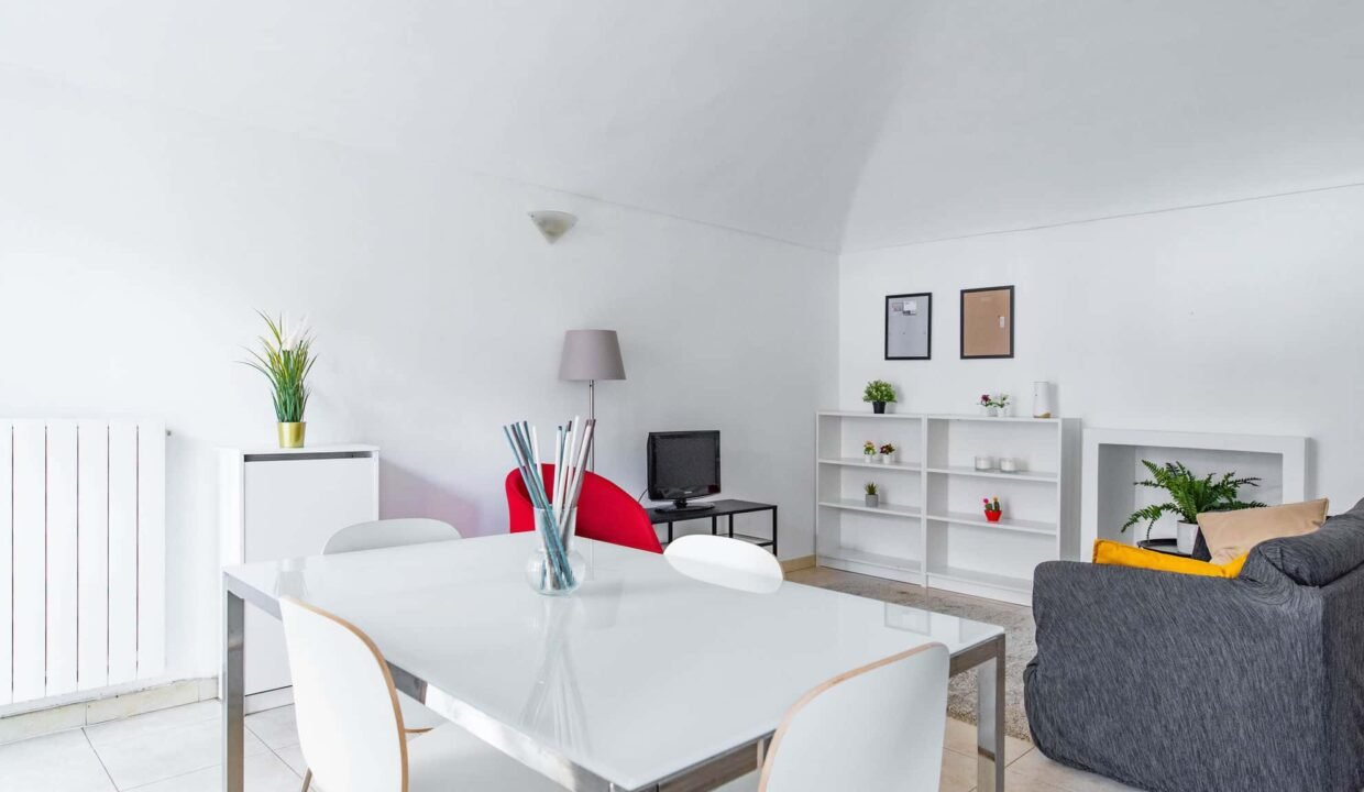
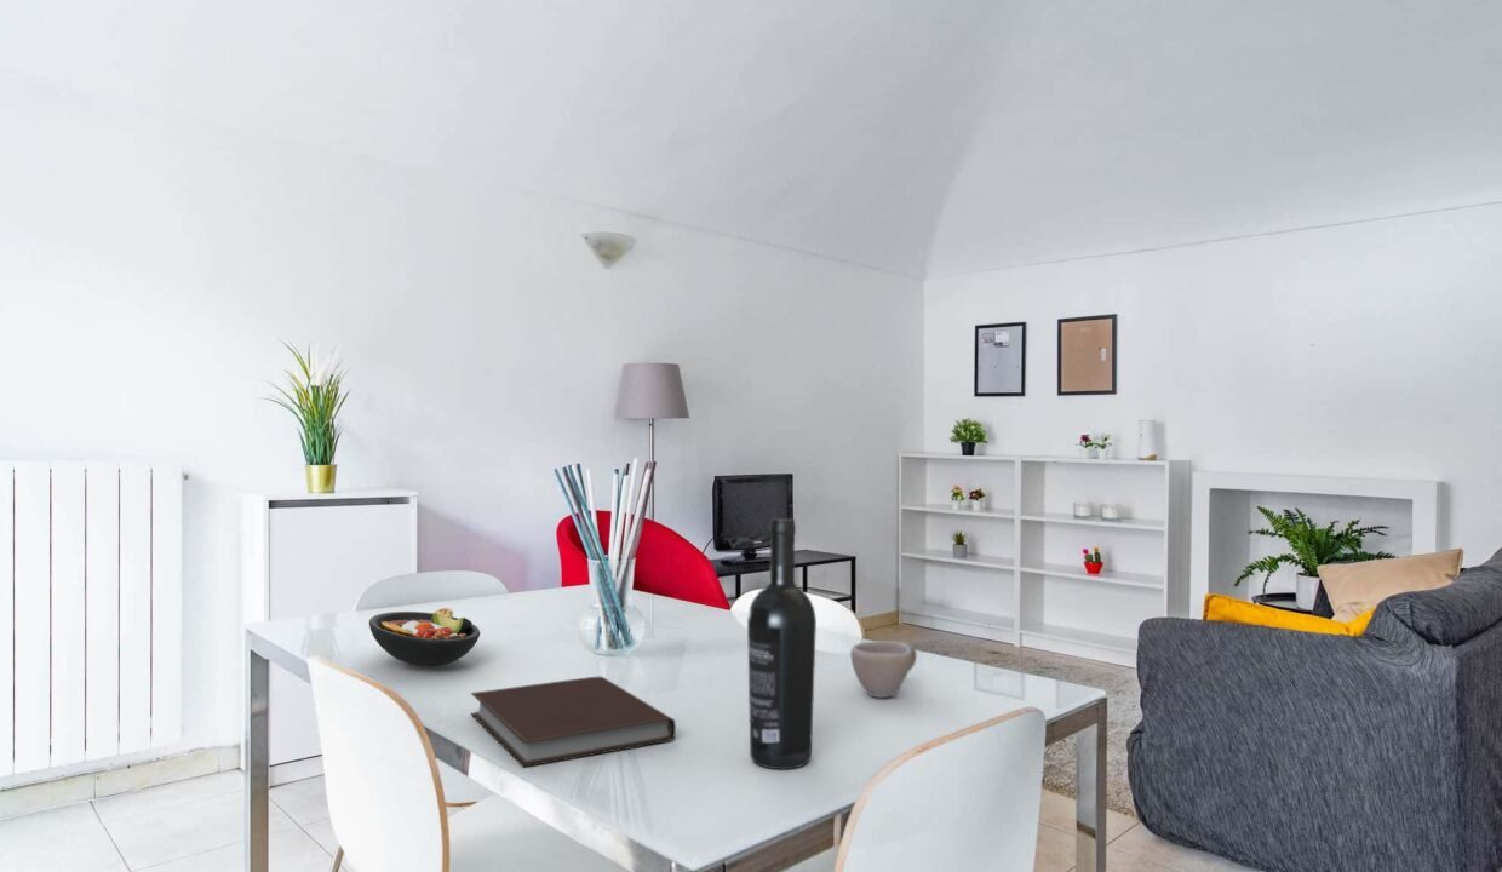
+ cup (887, 669)
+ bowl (424, 639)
+ notebook (568, 715)
+ wine bottle (781, 638)
